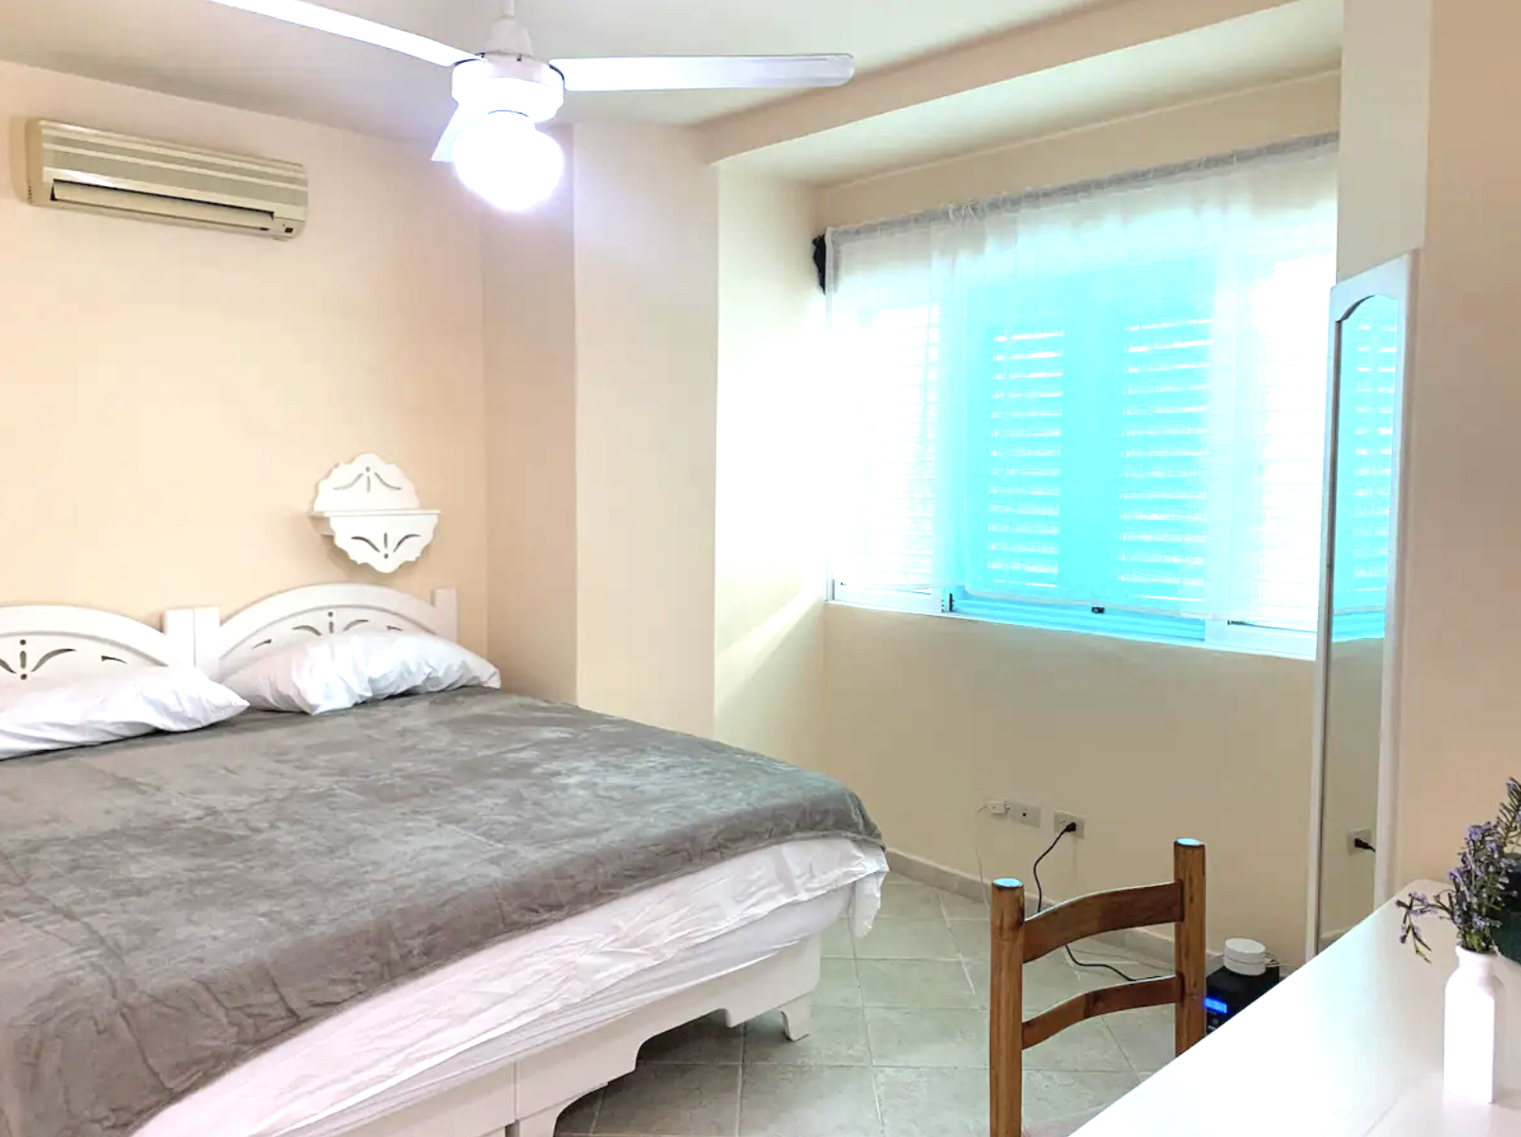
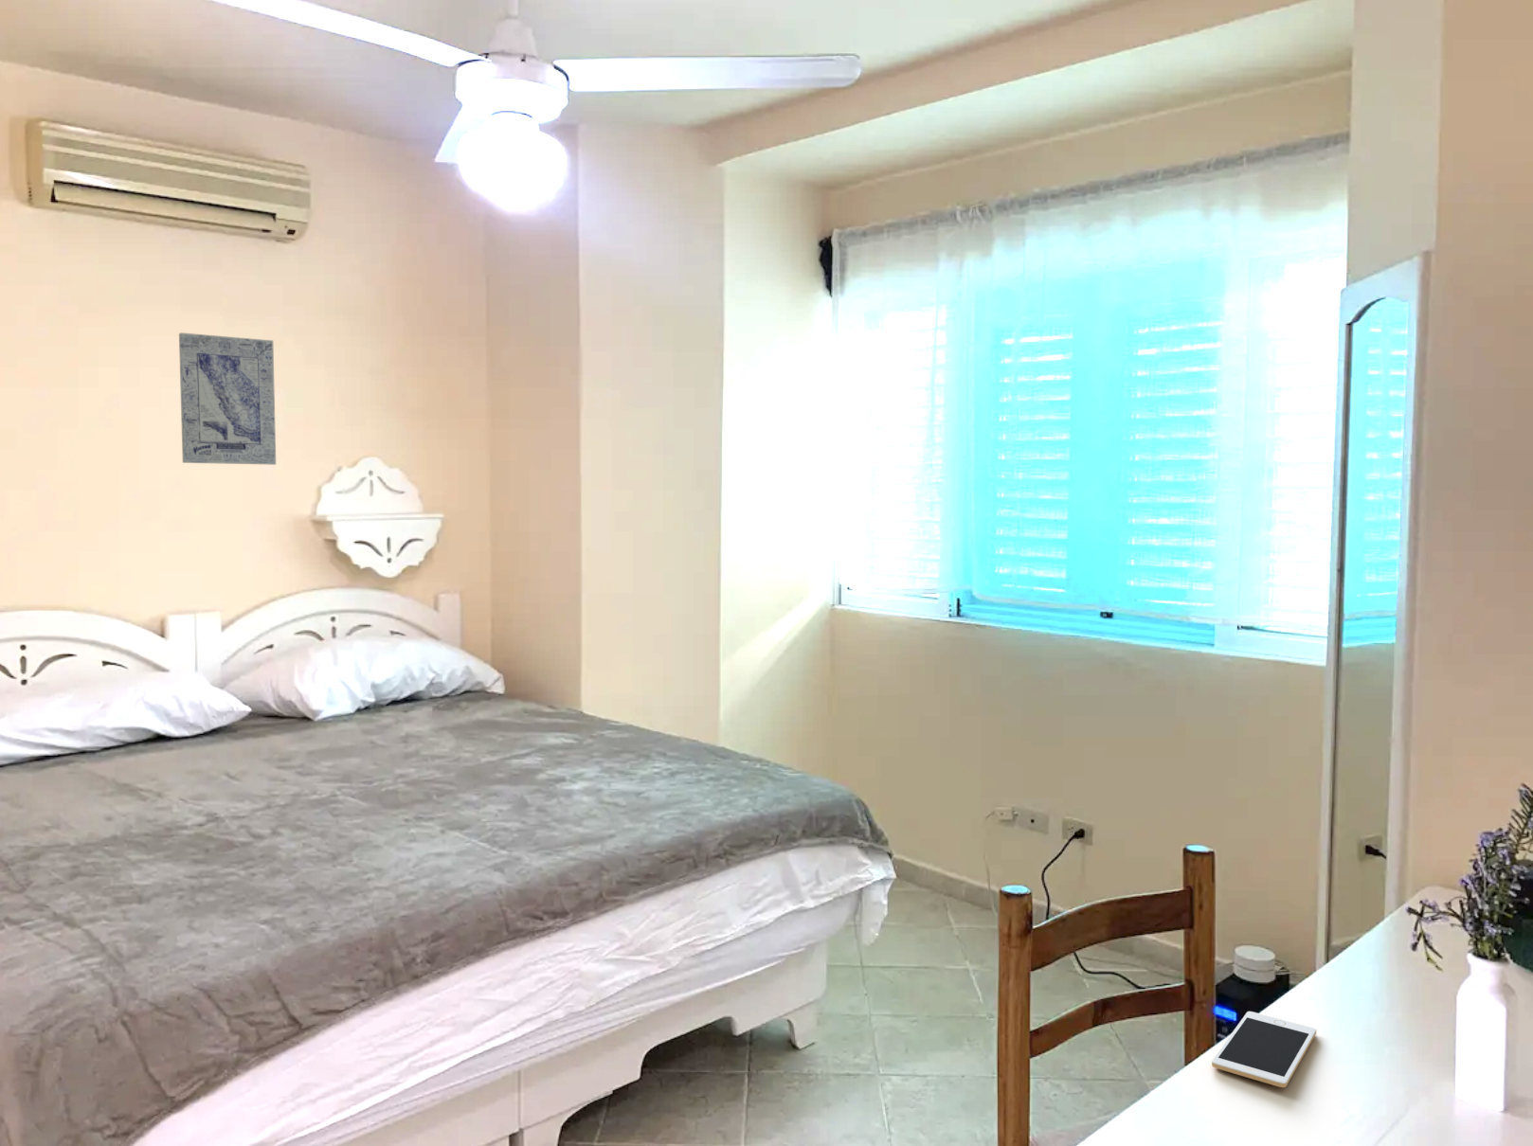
+ wall art (229, 401)
+ cell phone (1264, 1046)
